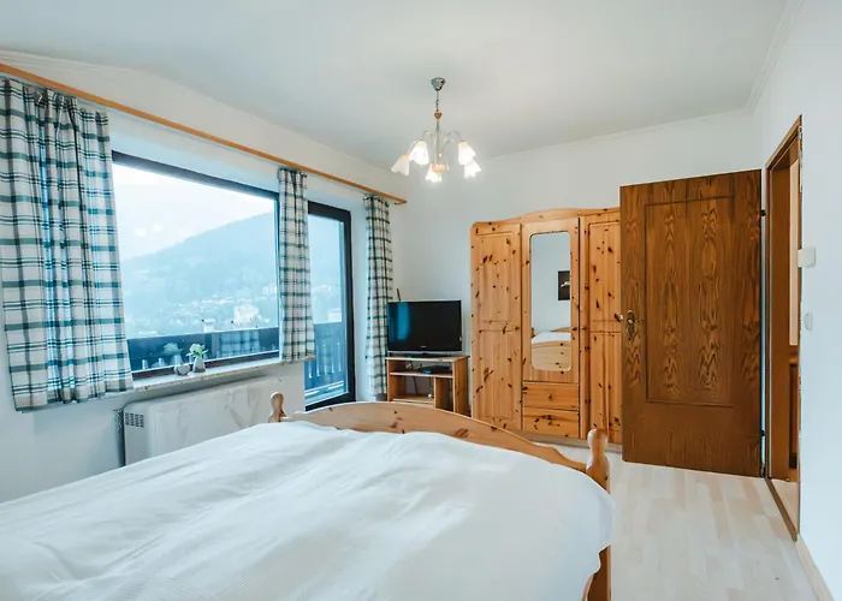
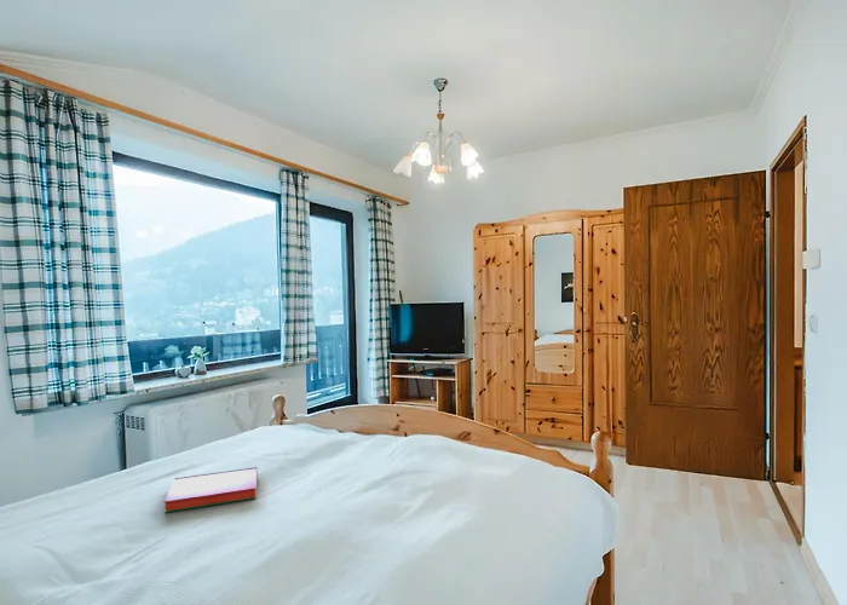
+ hardback book (214, 488)
